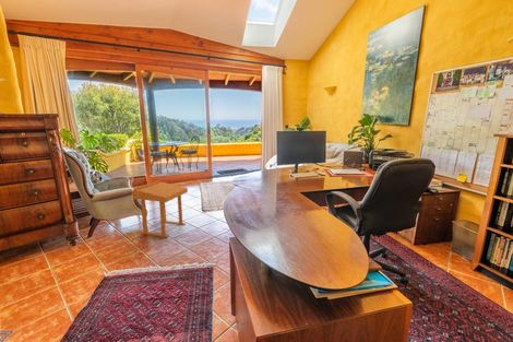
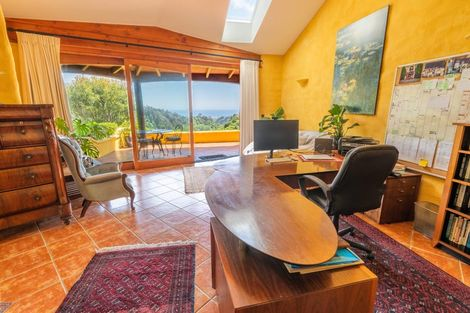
- side table (163, 207)
